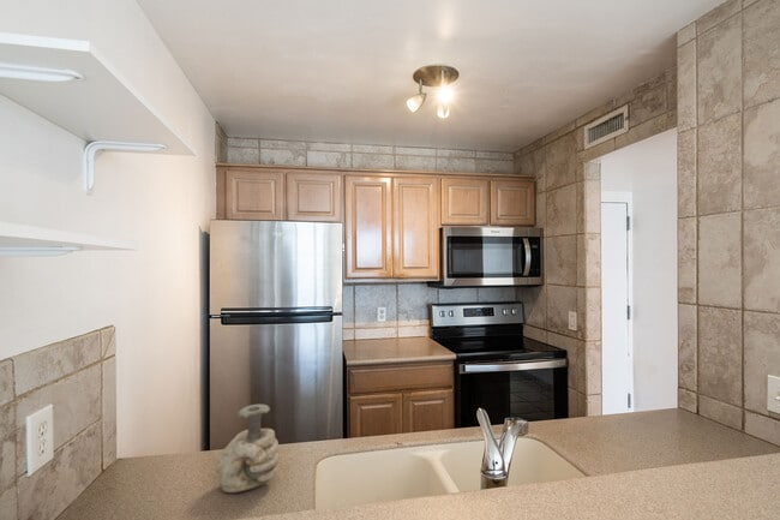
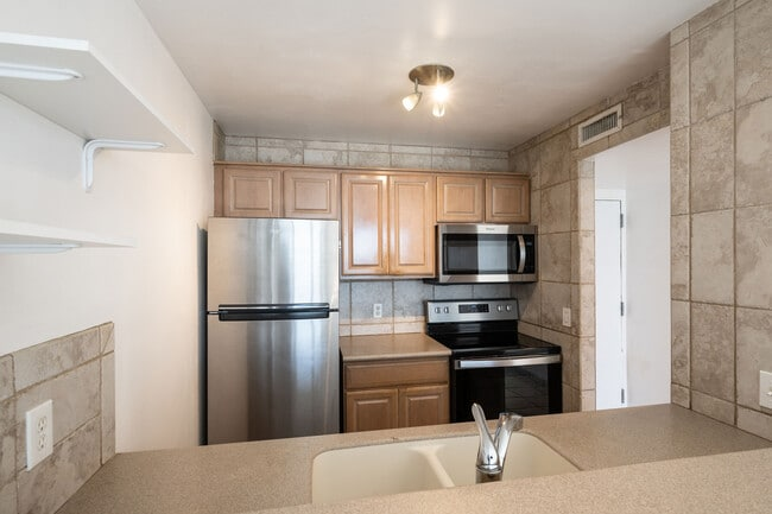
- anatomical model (247, 447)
